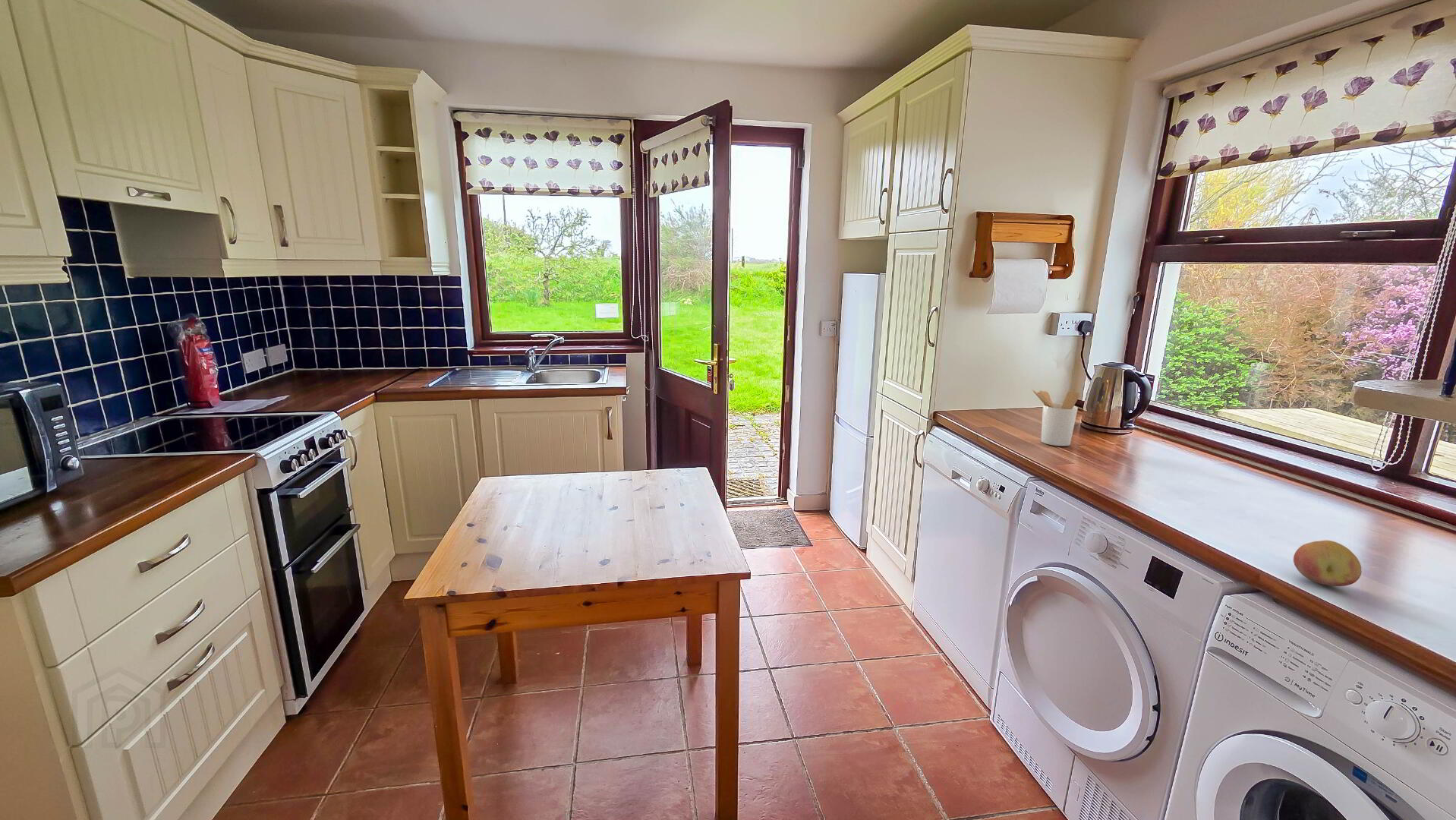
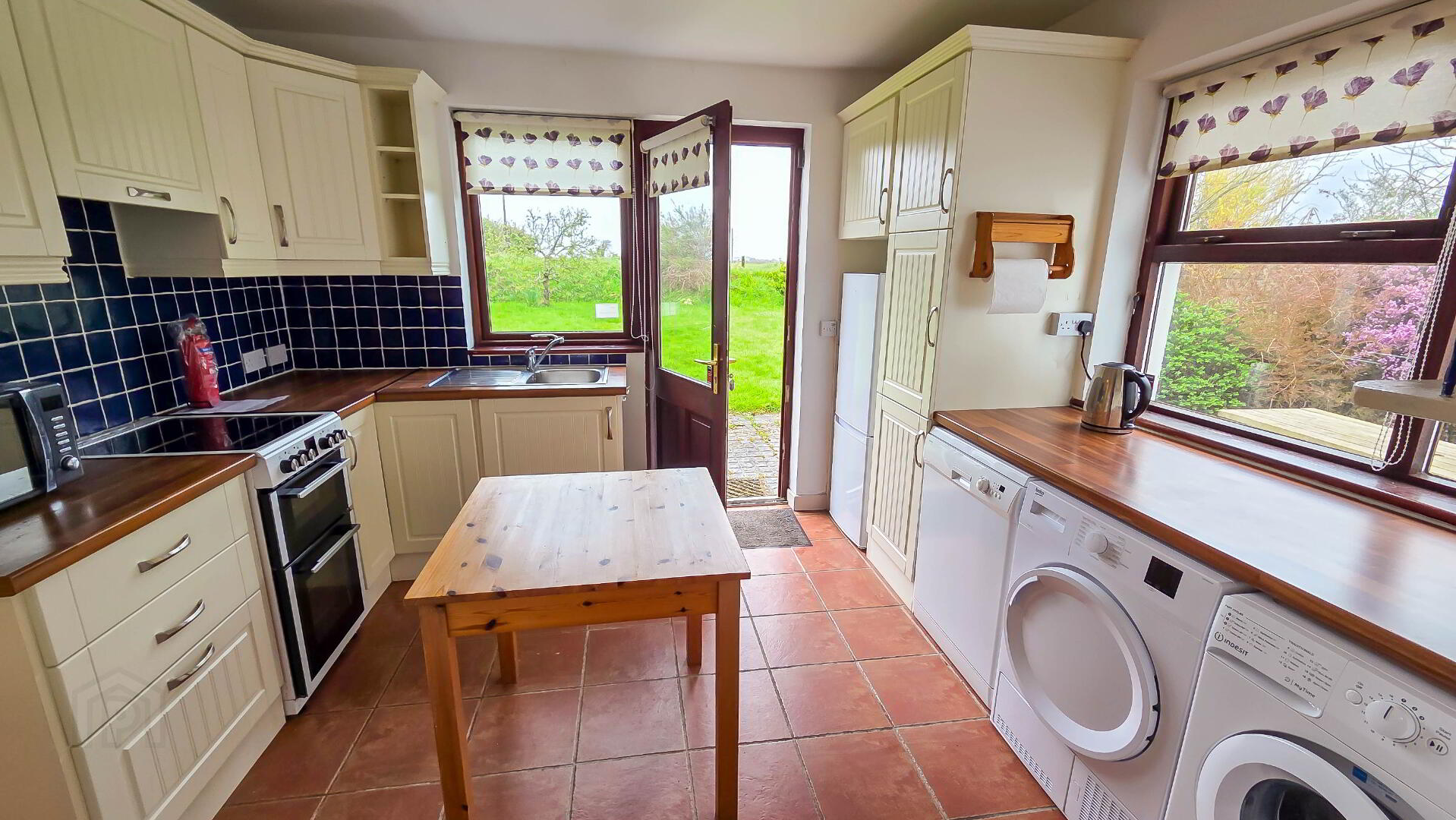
- fruit (1326, 562)
- utensil holder (1051, 415)
